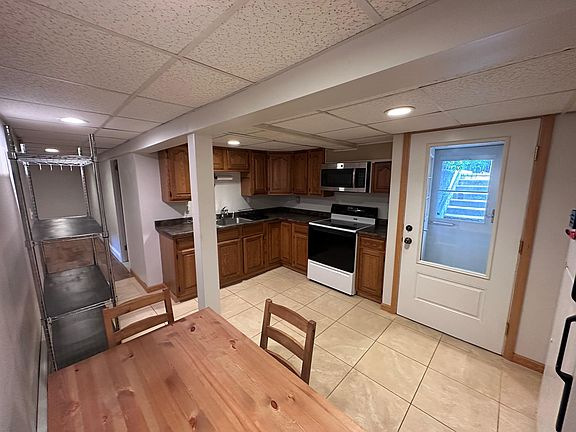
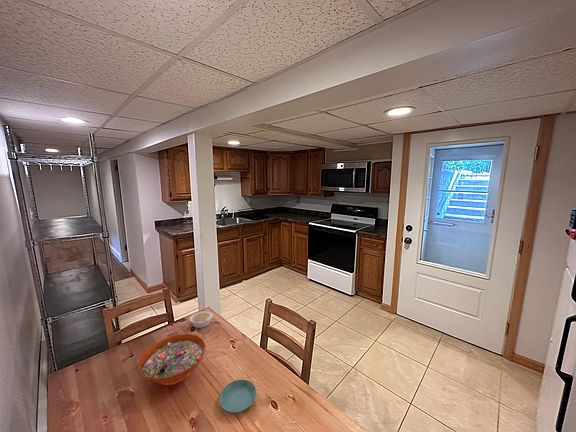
+ saucer (238, 397)
+ decorative bowl (174, 362)
+ legume (202, 319)
